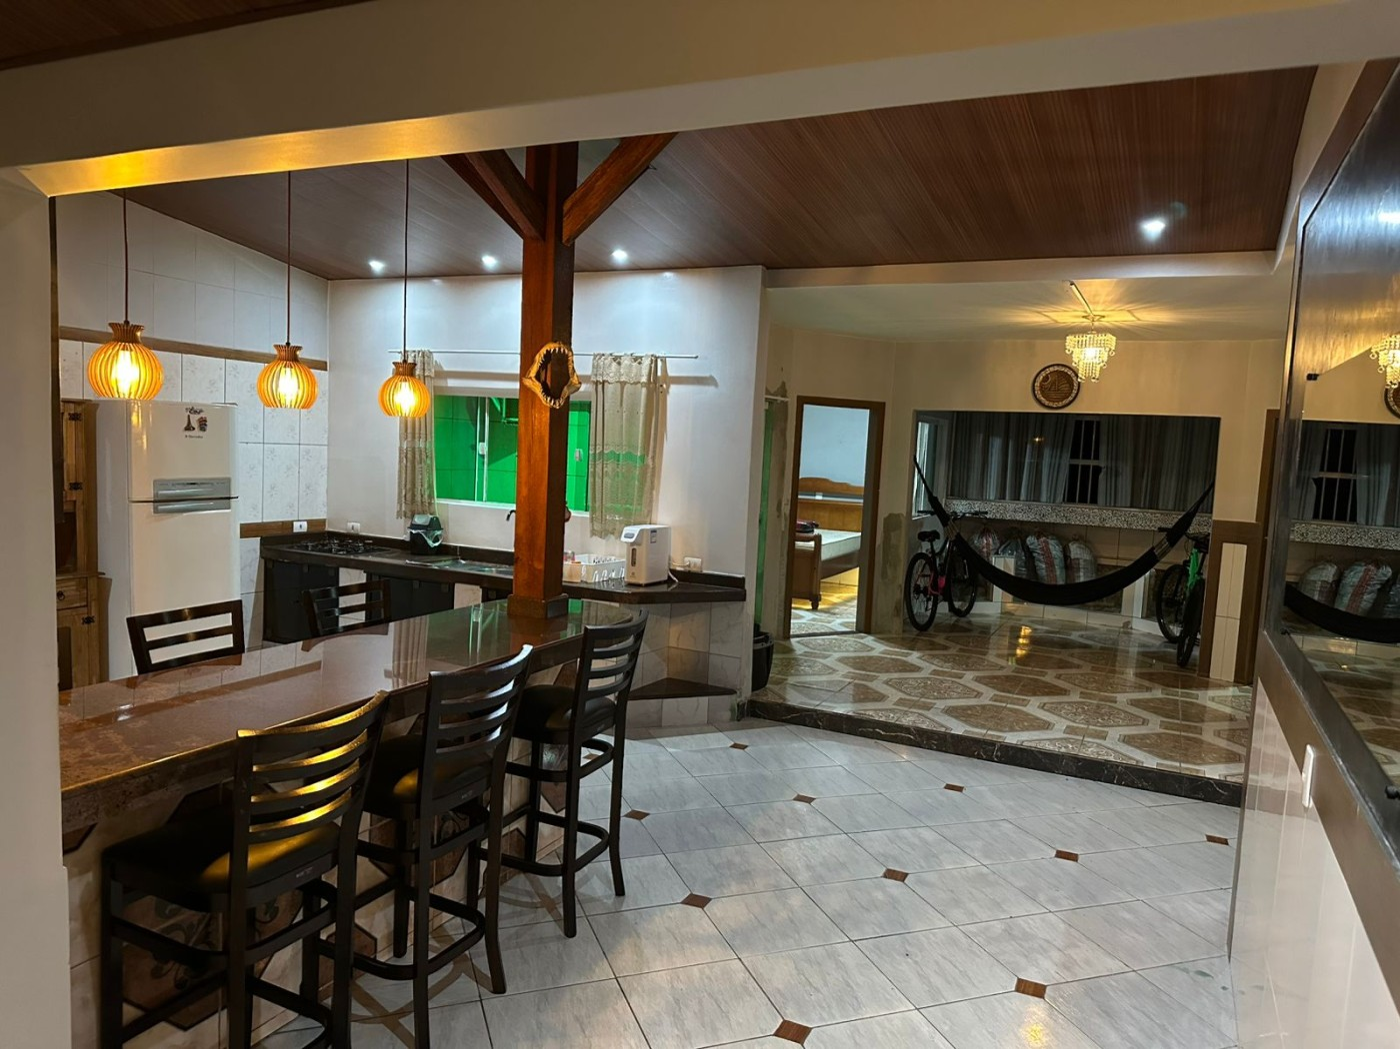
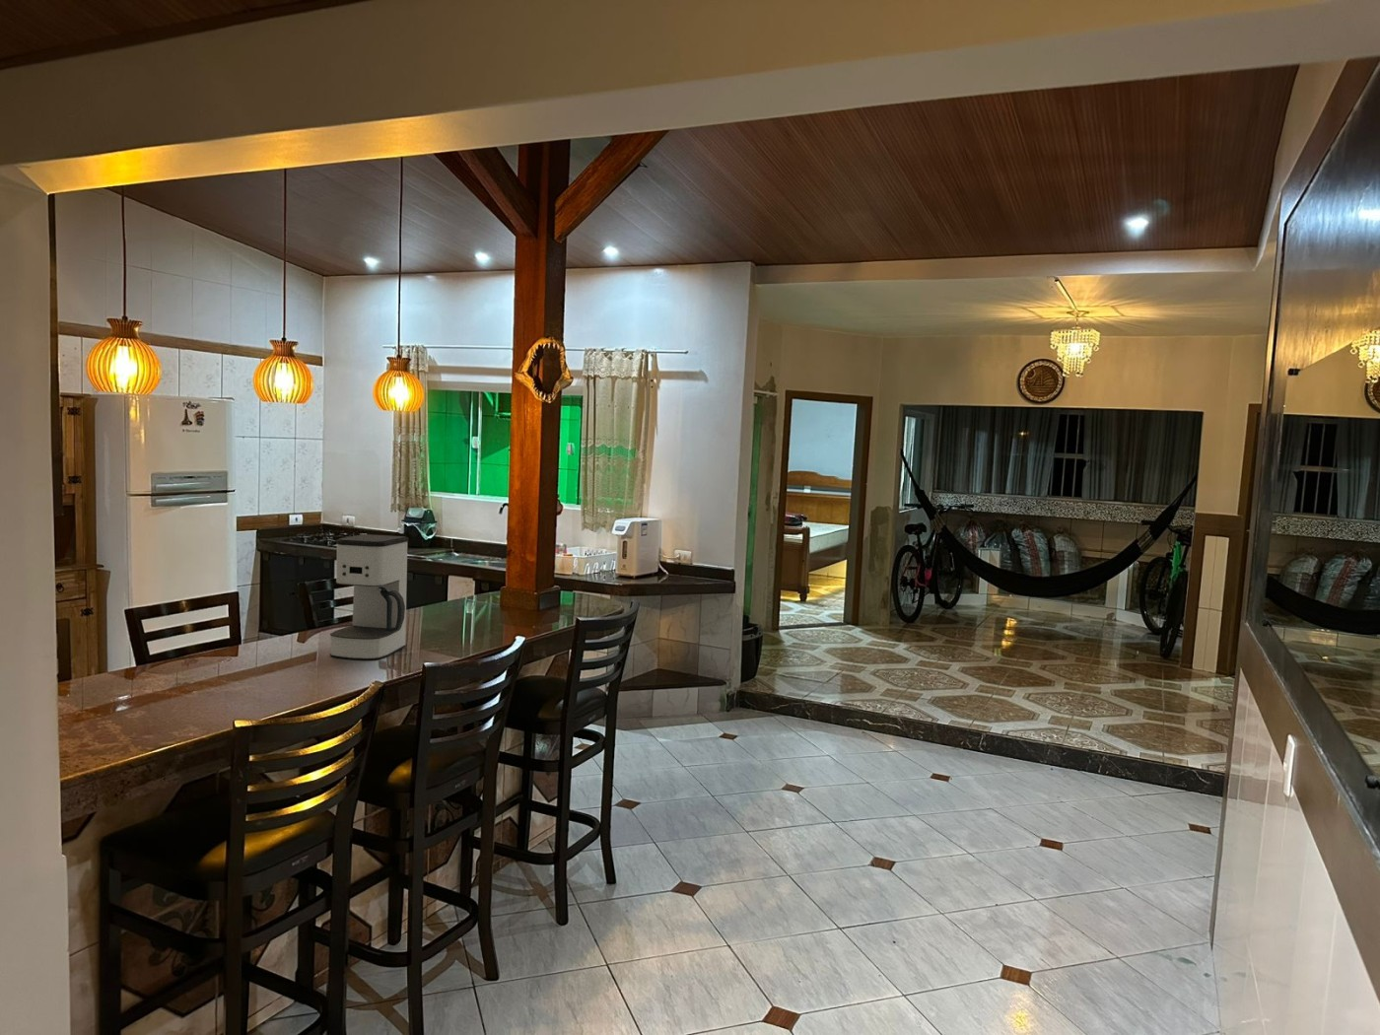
+ coffee maker (373, 596)
